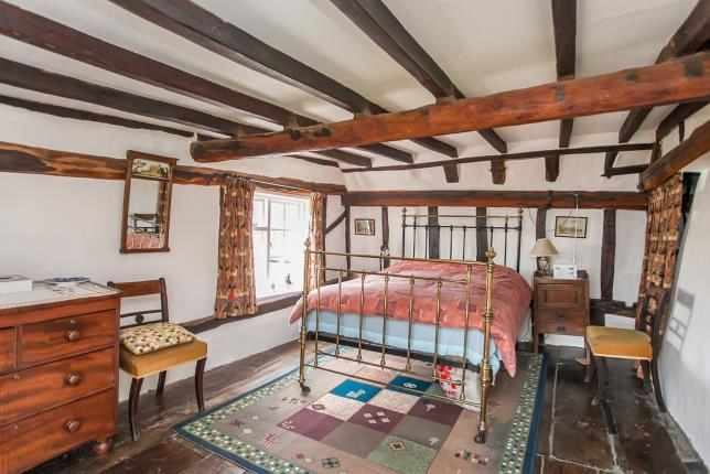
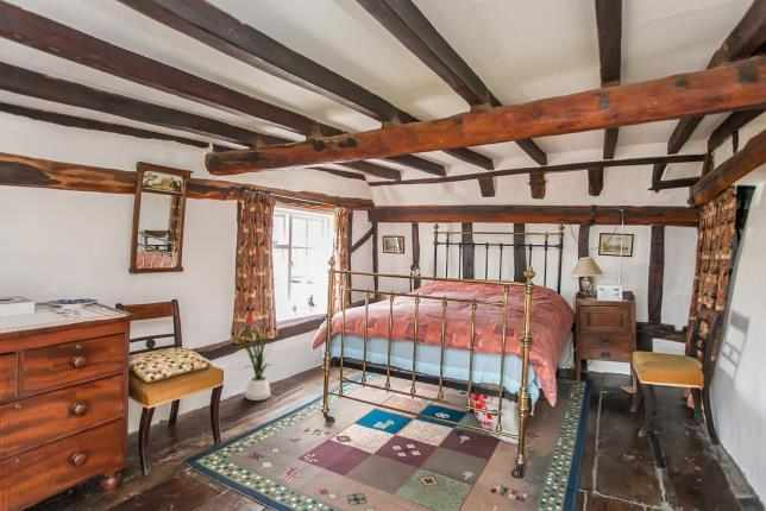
+ house plant (256, 359)
